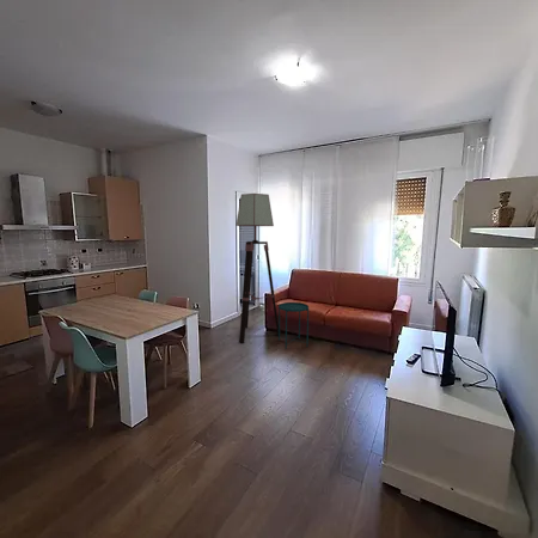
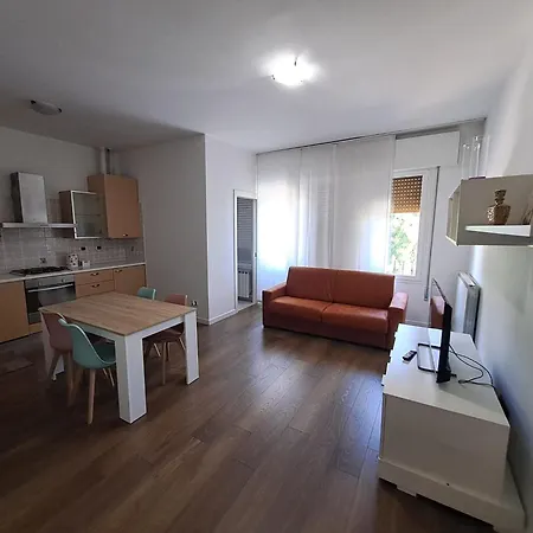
- floor lamp (251, 267)
- side table (299, 324)
